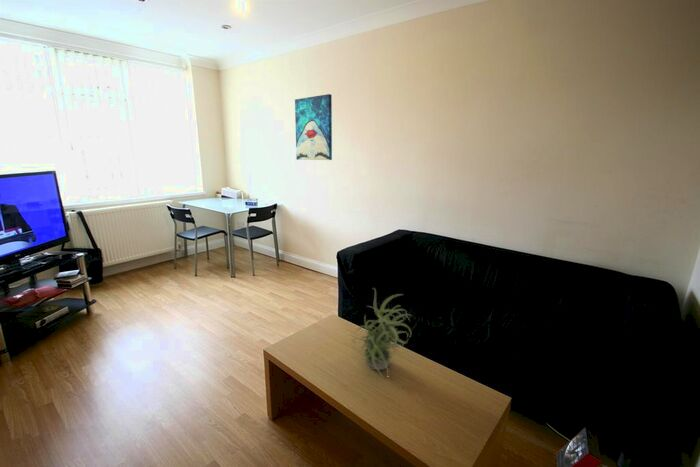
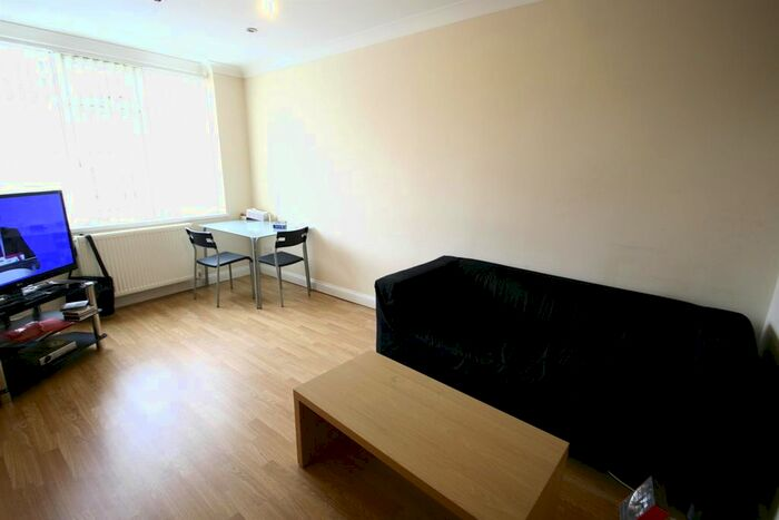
- wall art (312, 129)
- potted plant (384, 332)
